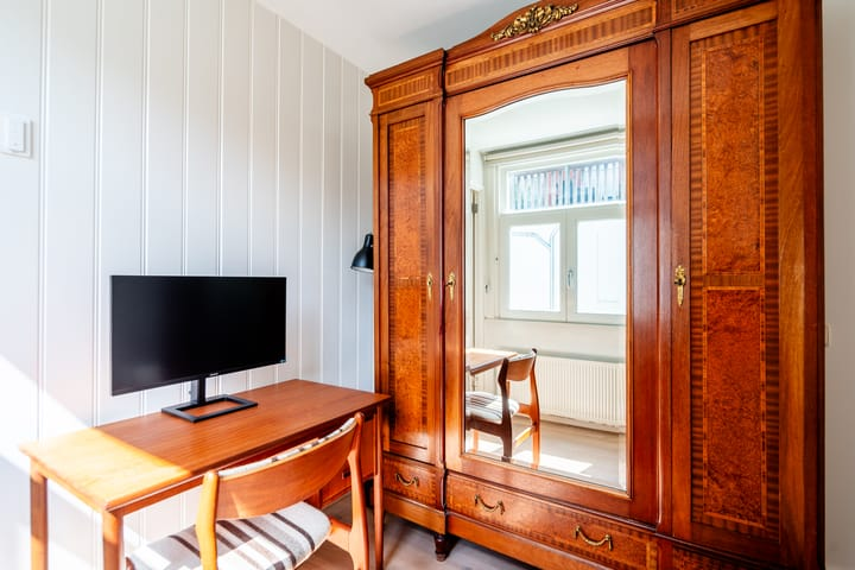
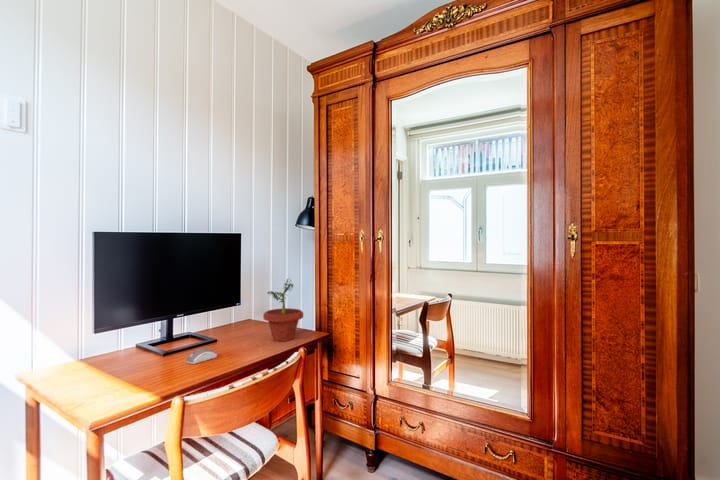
+ computer mouse (202, 353)
+ potted plant (283, 307)
